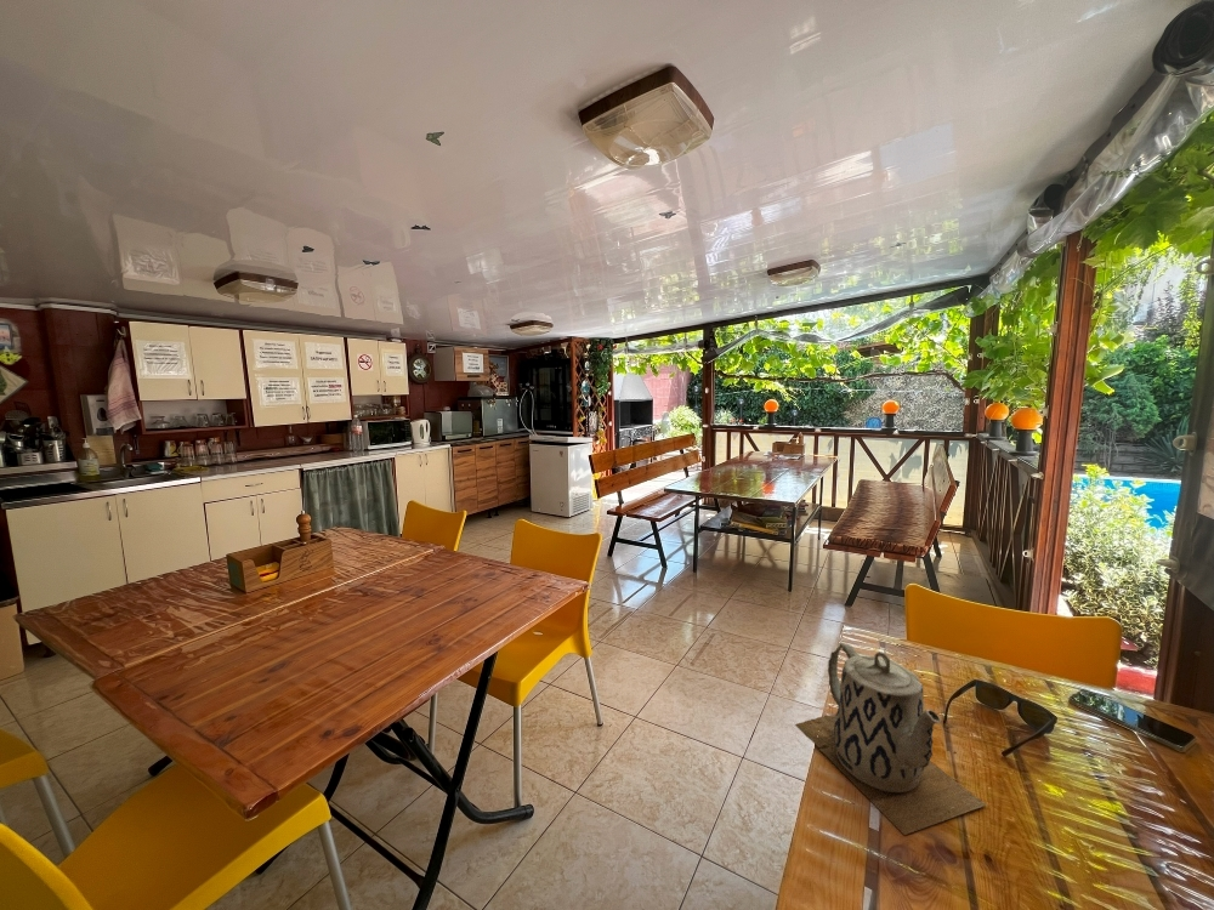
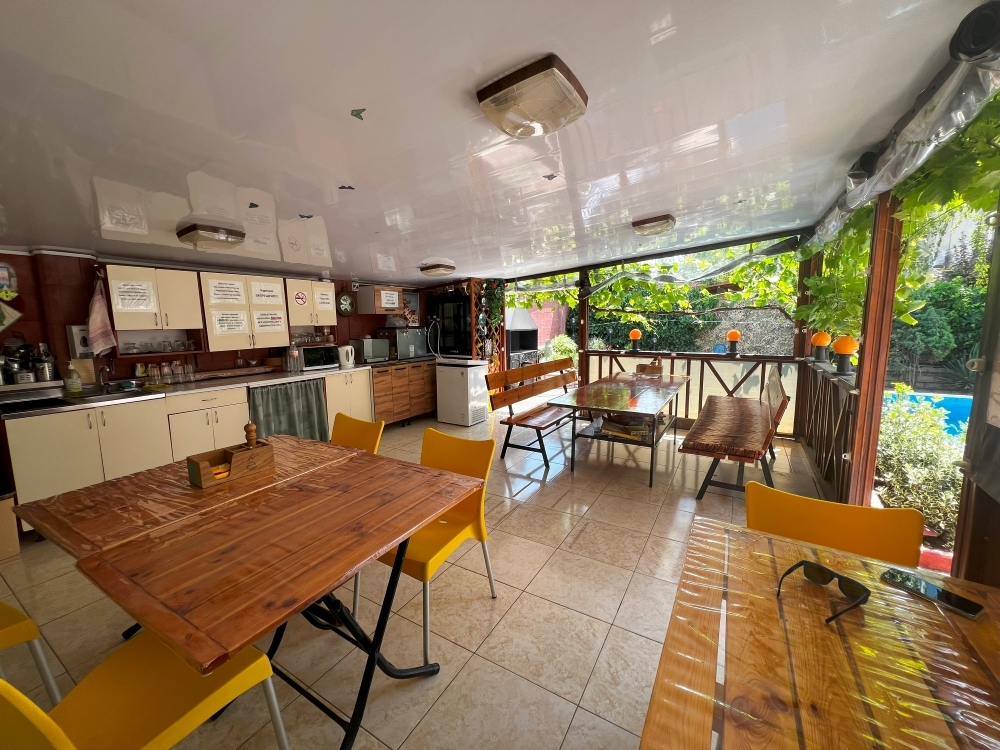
- teapot (883, 706)
